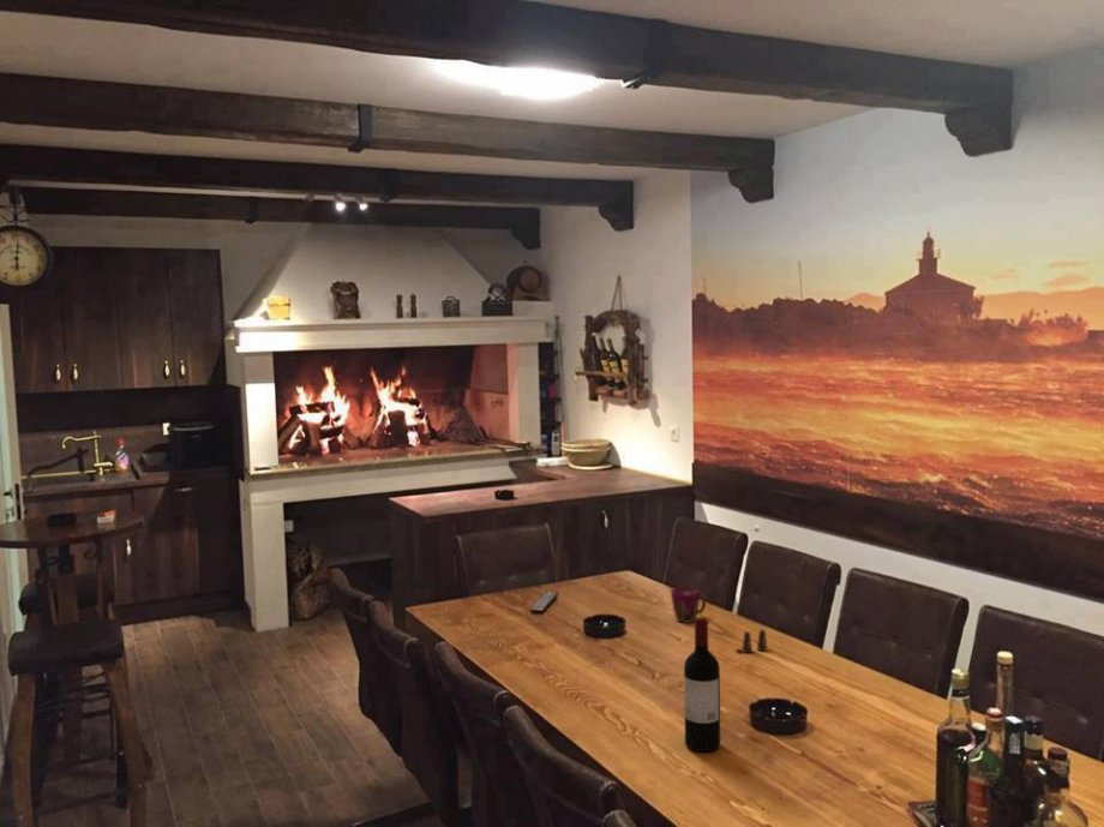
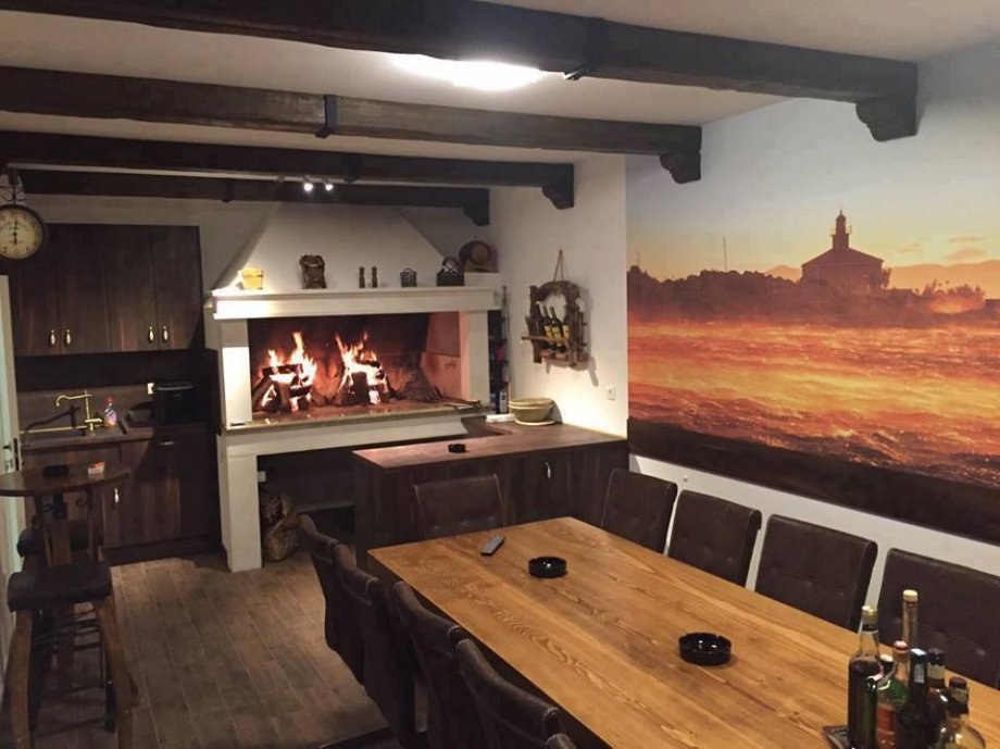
- cup (689, 604)
- salt shaker (750, 641)
- wine bottle (701, 682)
